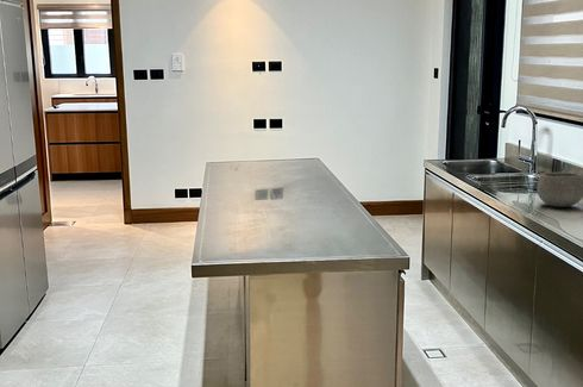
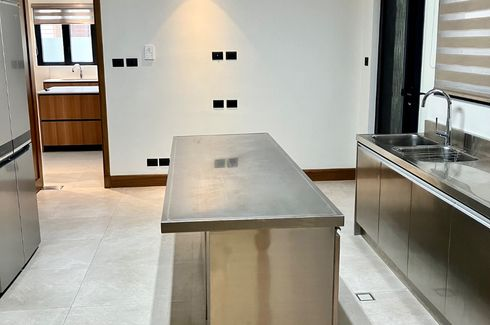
- bowl (560, 189)
